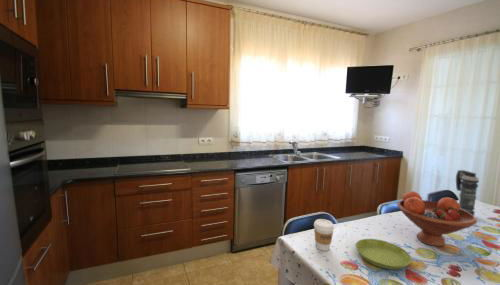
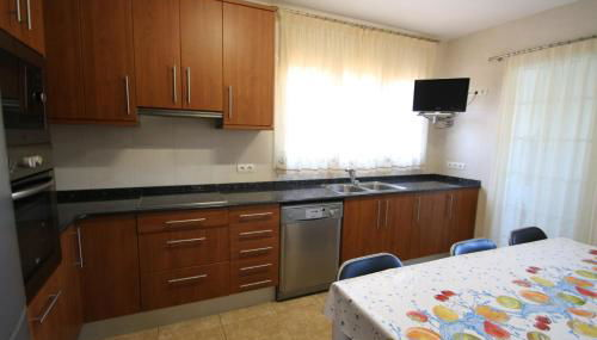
- smoke grenade (465, 192)
- coffee cup (323, 234)
- fruit bowl (432, 219)
- saucer (381, 254)
